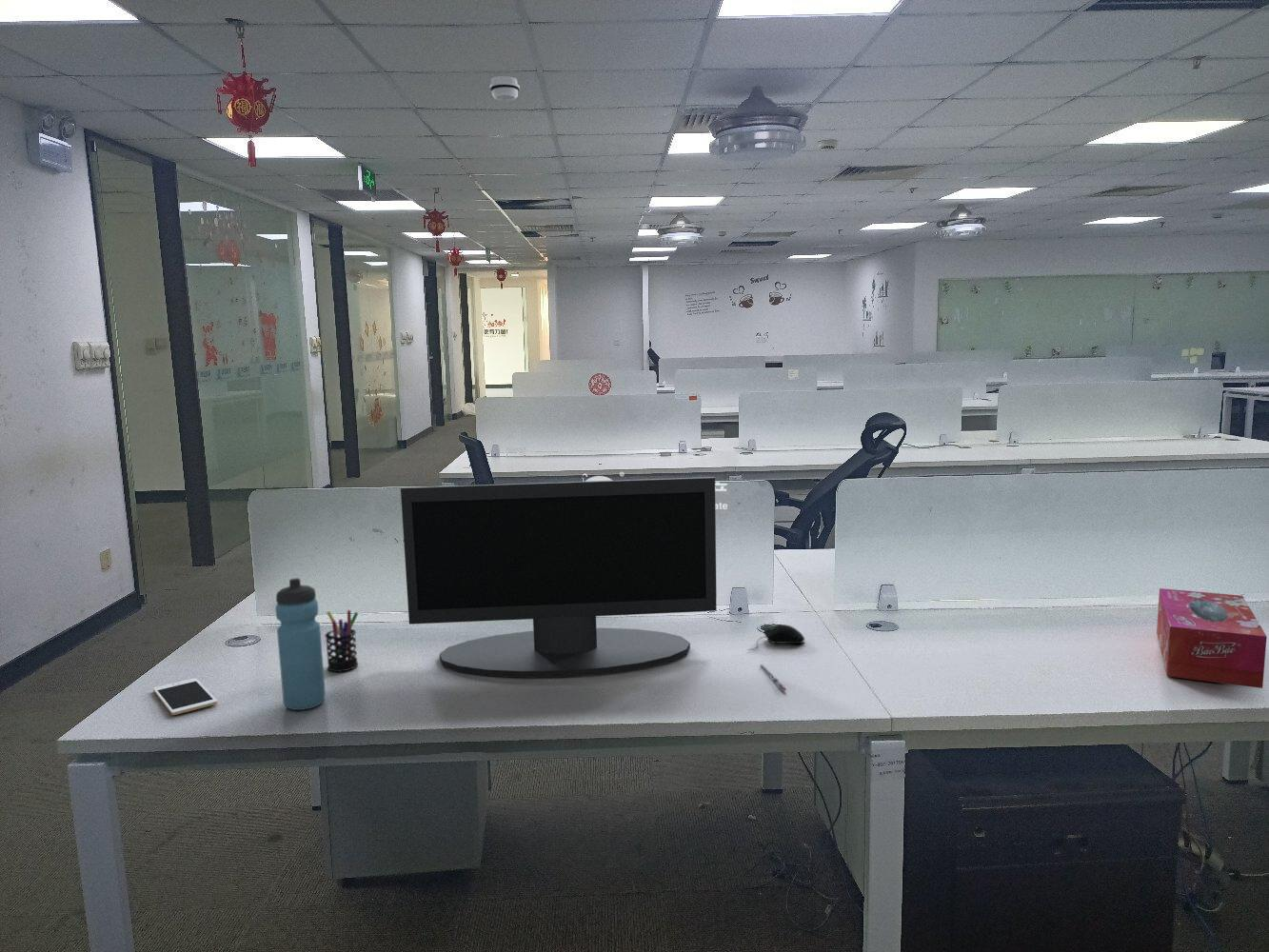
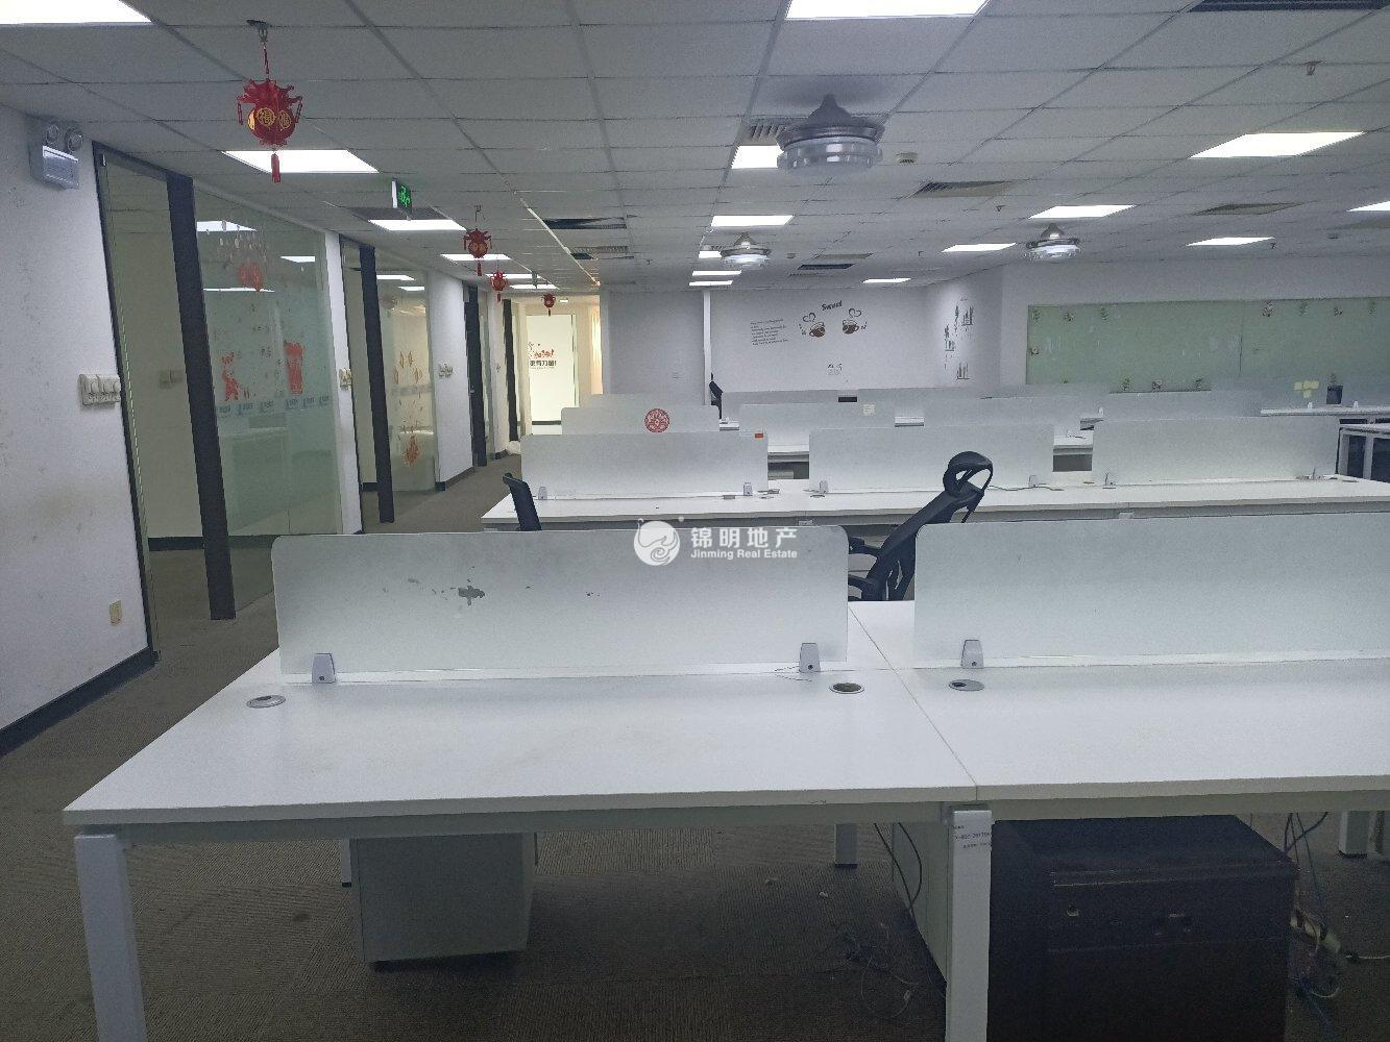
- cell phone (185, 695)
- smoke detector (505, 89)
- pen (772, 676)
- water bottle (300, 642)
- tissue box (1206, 633)
- pen holder (345, 636)
- computer mouse (774, 635)
- monitor (563, 569)
